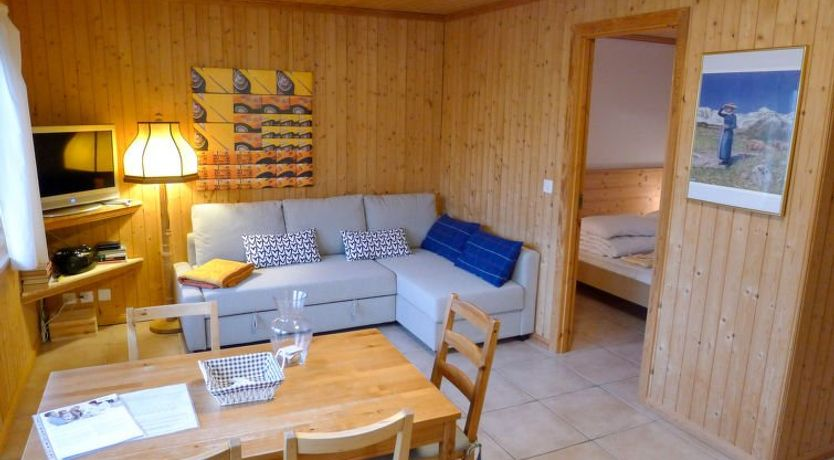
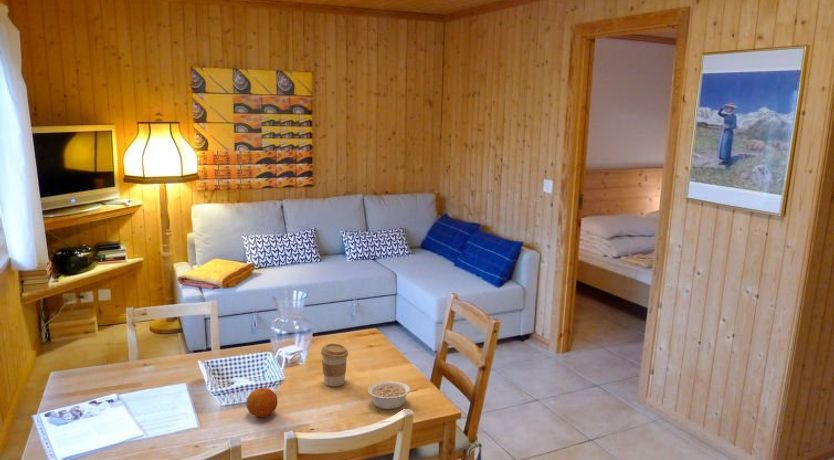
+ fruit (262, 401)
+ legume (390, 394)
+ coffee cup (334, 364)
